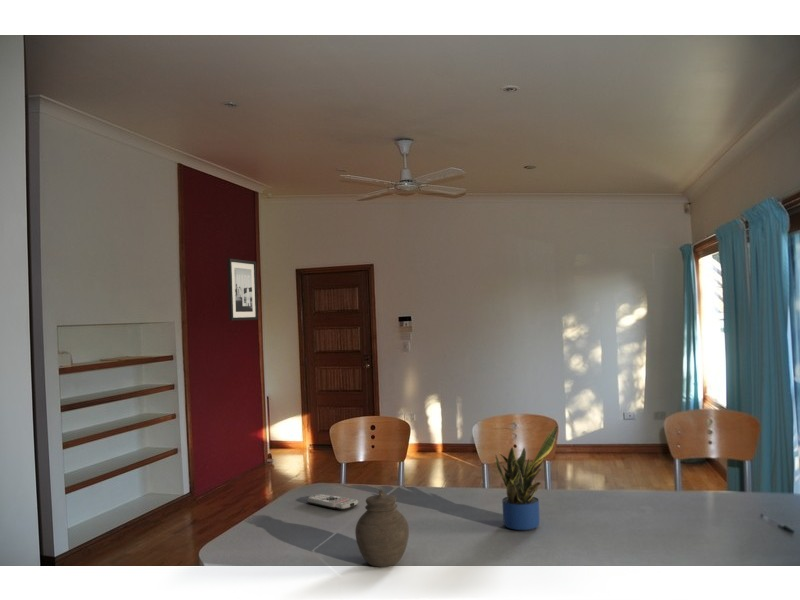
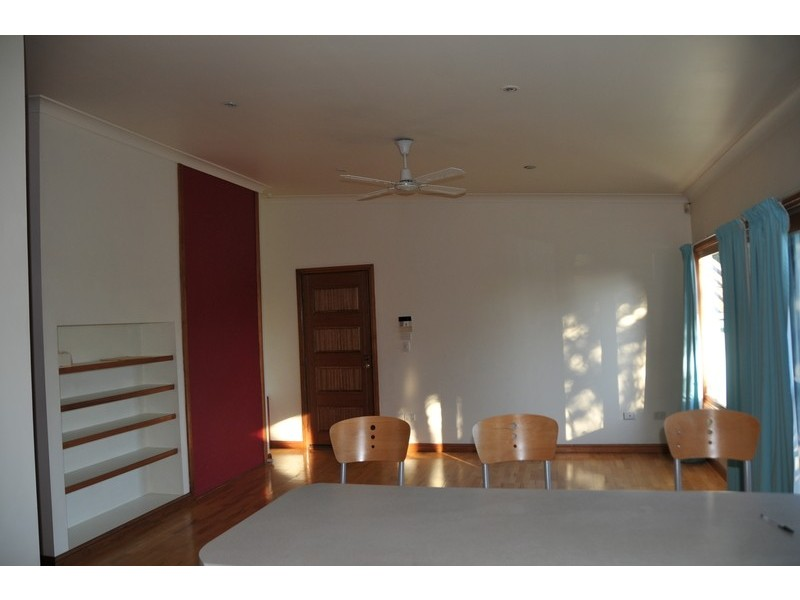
- potted plant (526, 475)
- wall art (243, 290)
- remote control (331, 501)
- jar (382, 526)
